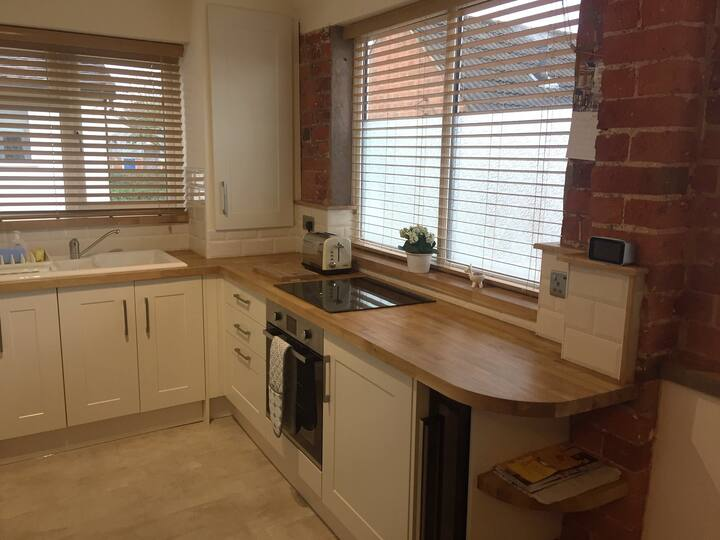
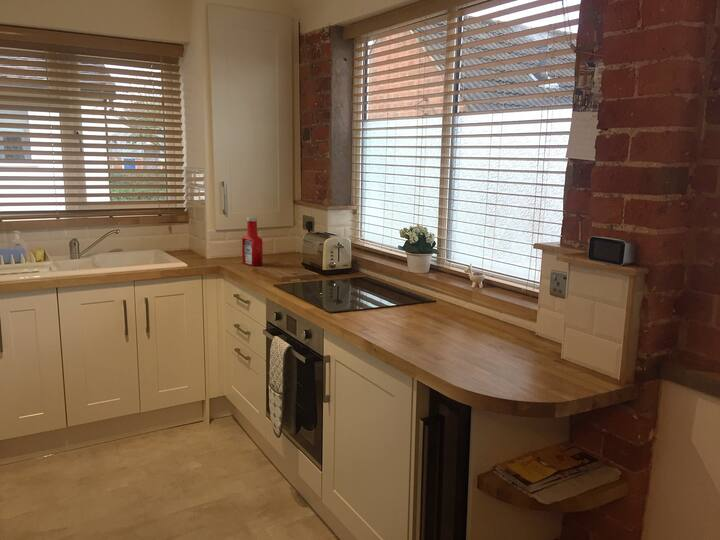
+ soap bottle (252, 241)
